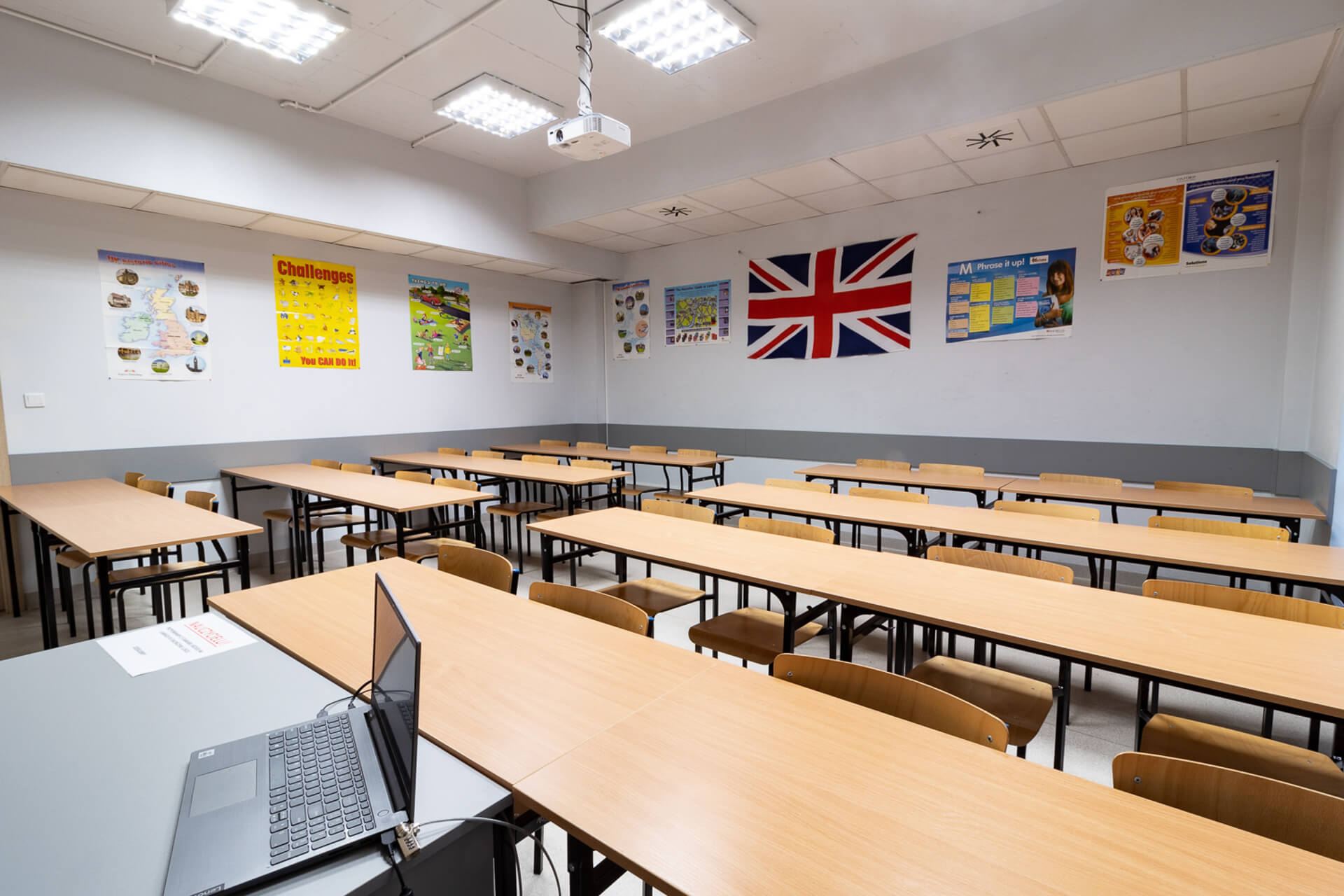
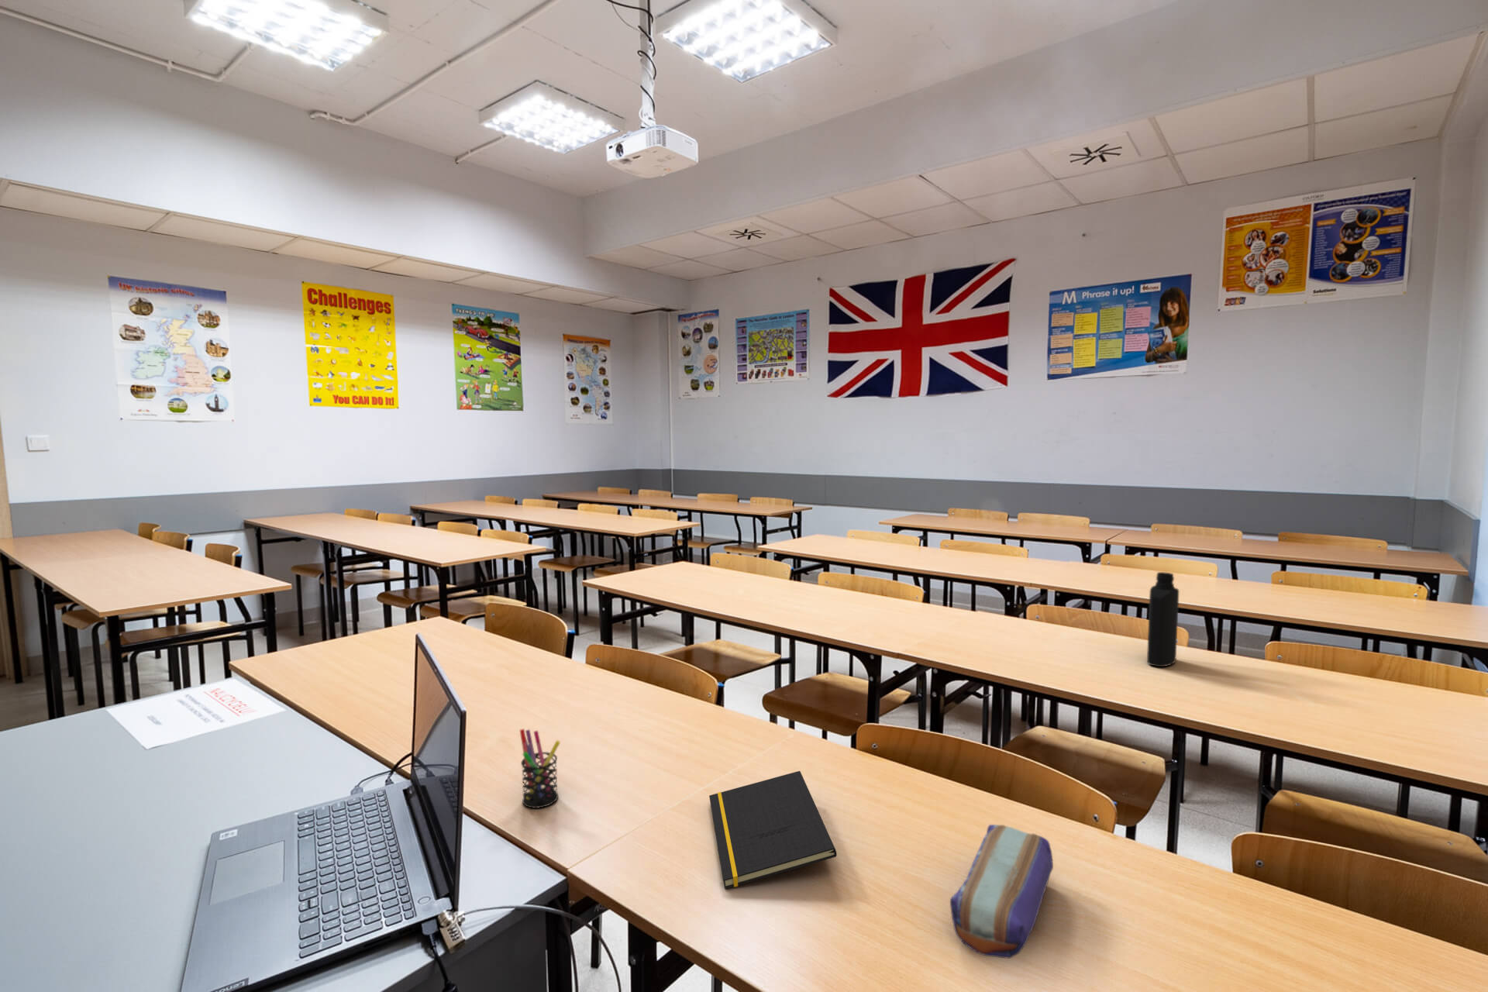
+ pen holder (535, 766)
+ bottle (1164, 618)
+ pencil case (1005, 882)
+ notepad (766, 823)
